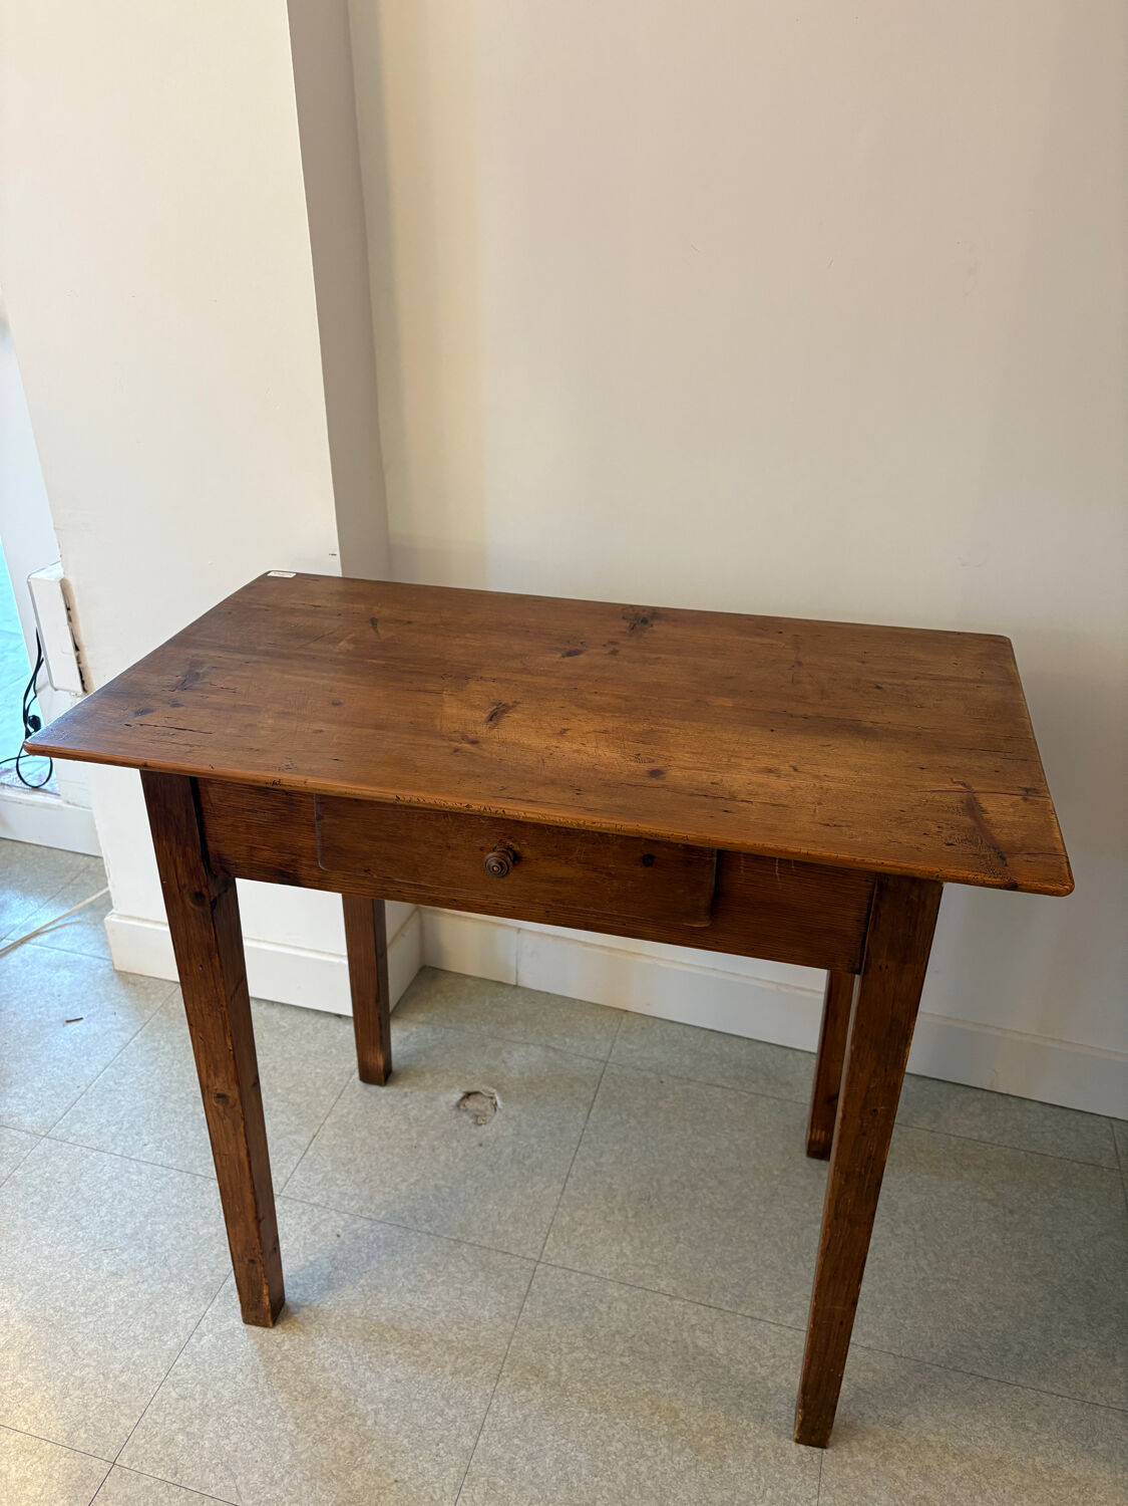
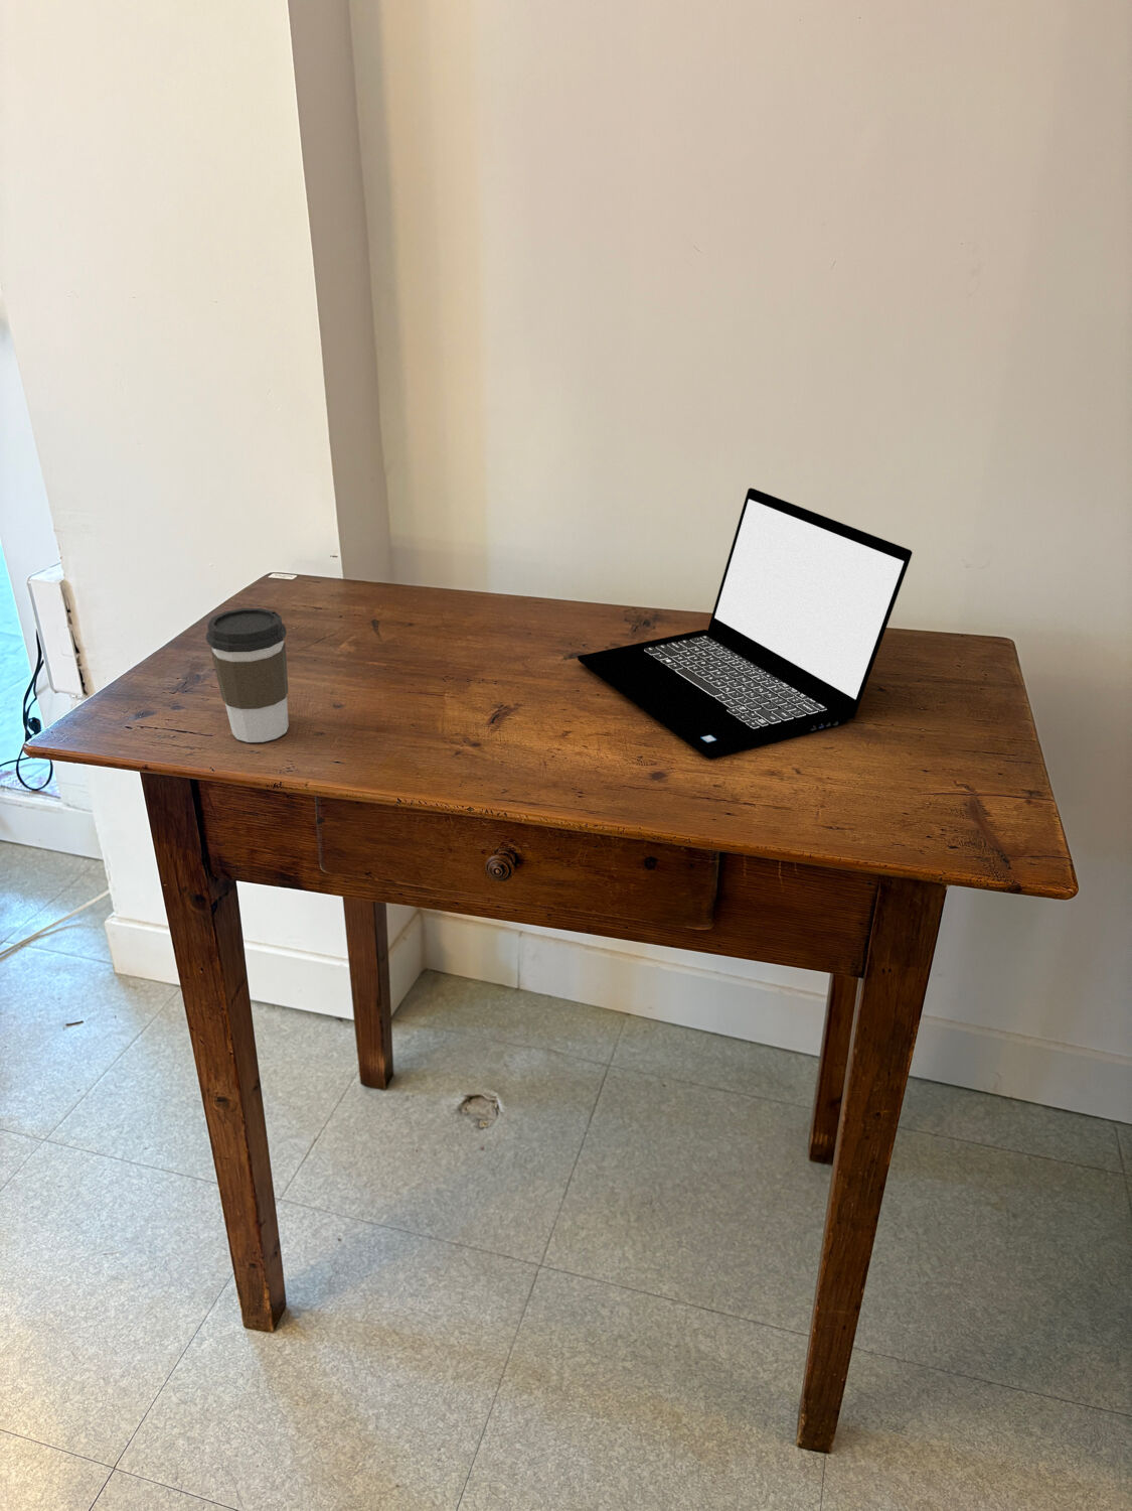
+ laptop computer (730, 612)
+ coffee cup (252, 676)
